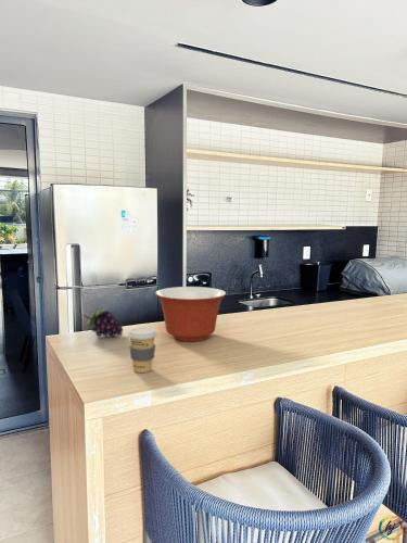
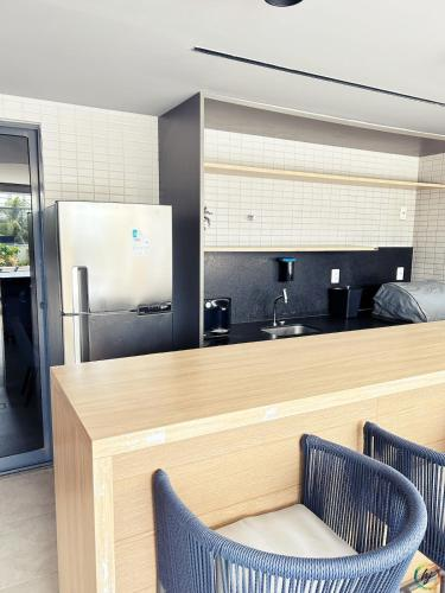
- coffee cup (142, 350)
- fruit (103, 320)
- mixing bowl (190, 314)
